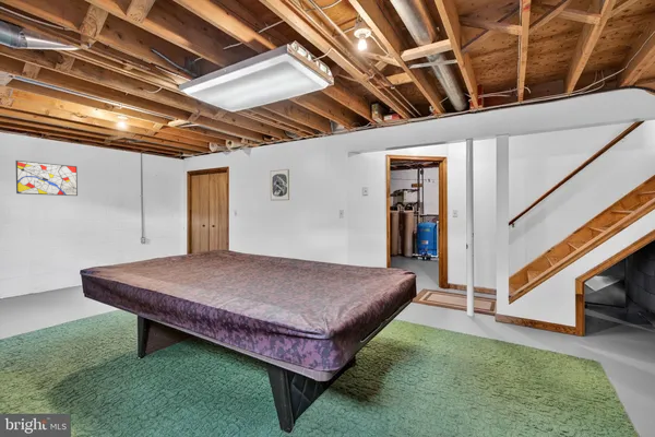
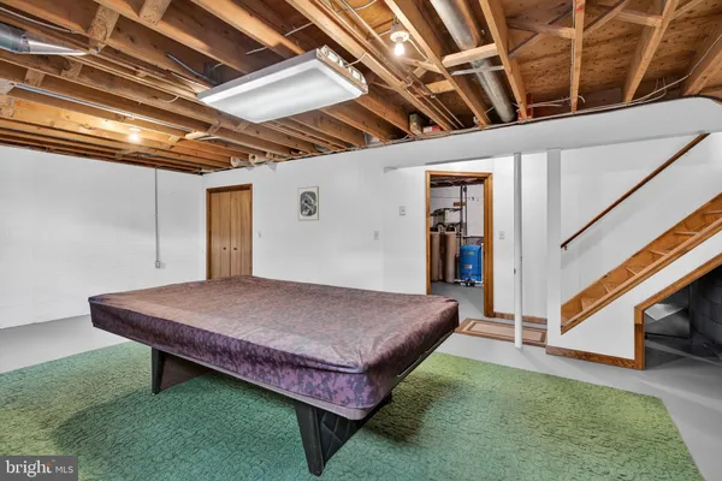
- wall art (48, 179)
